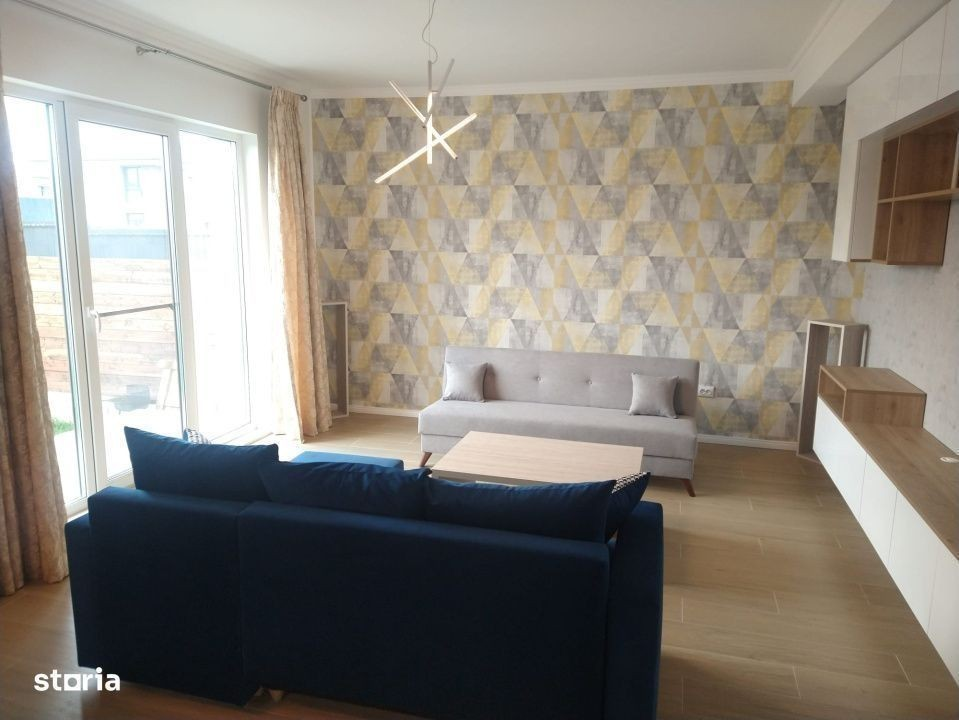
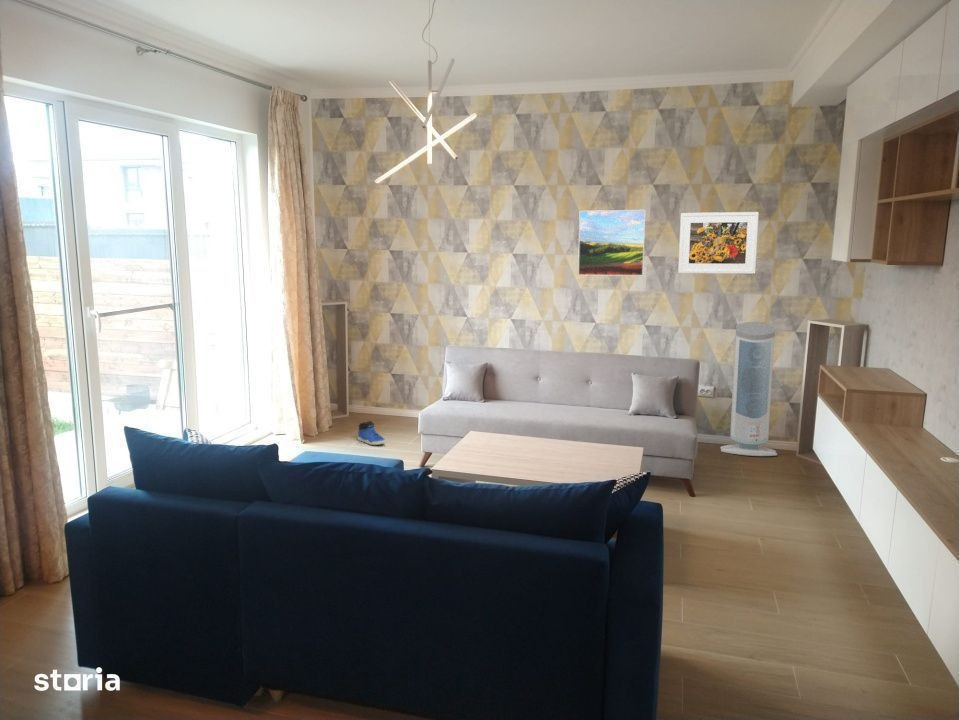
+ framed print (611, 243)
+ sneaker (371, 432)
+ air purifier (751, 387)
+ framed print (717, 243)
